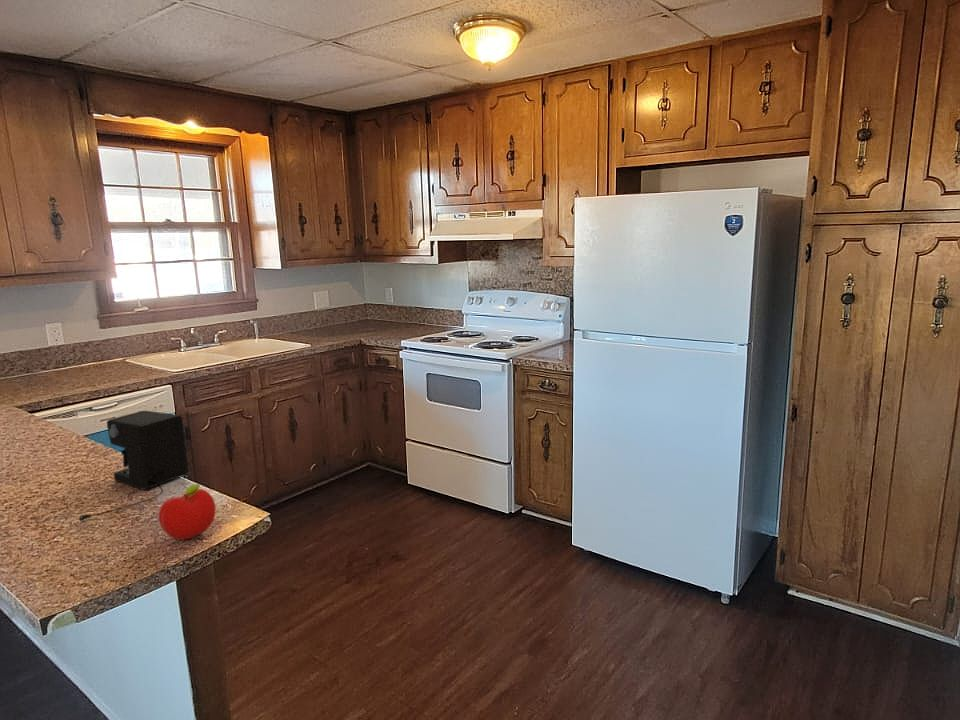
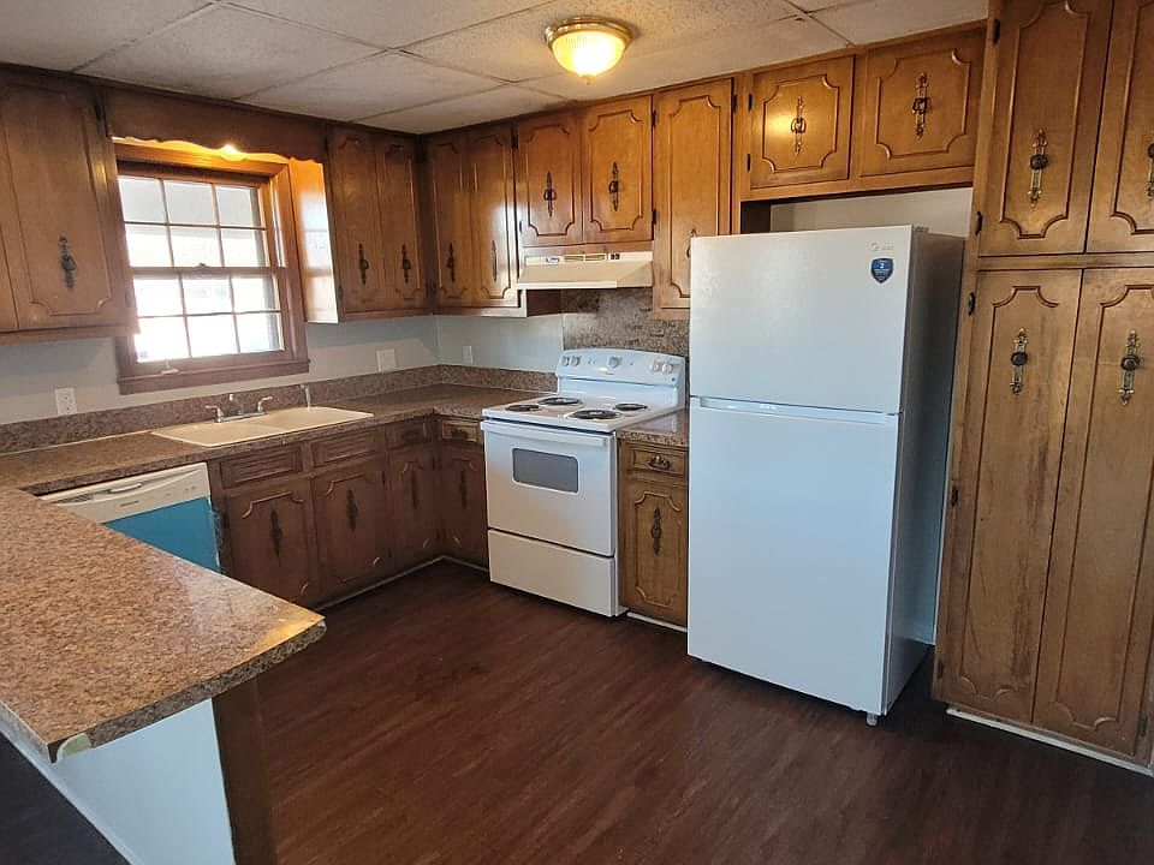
- coffee maker (123, 459)
- fruit (187, 511)
